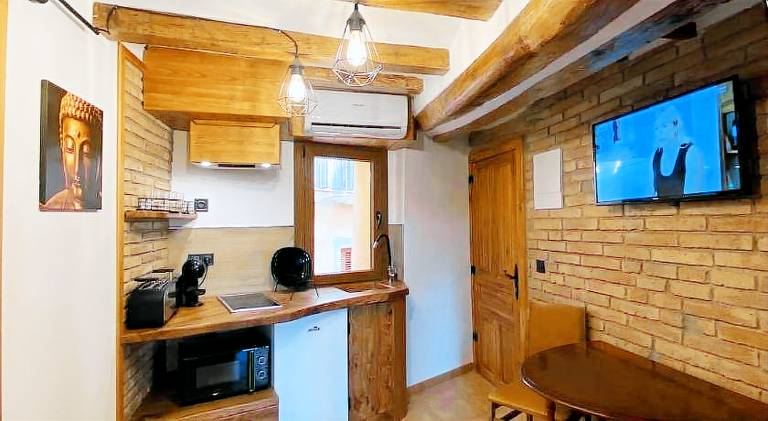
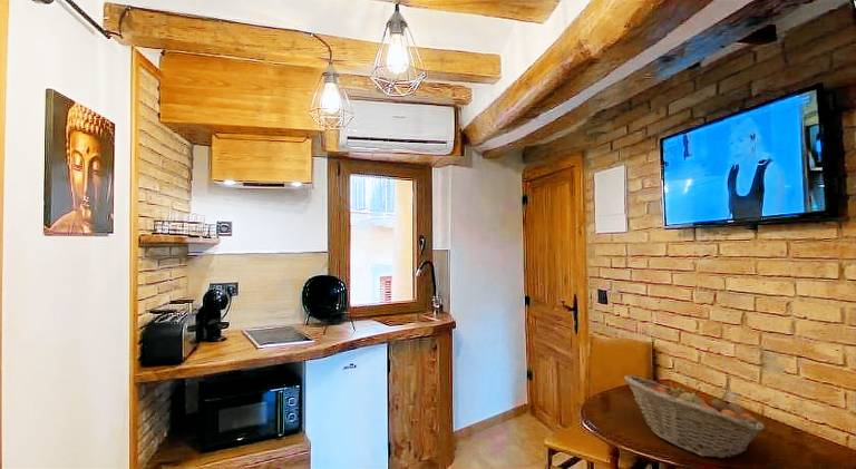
+ fruit basket (687, 409)
